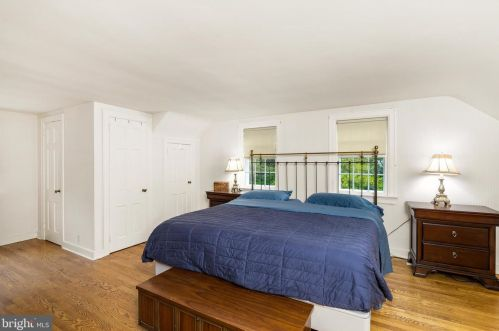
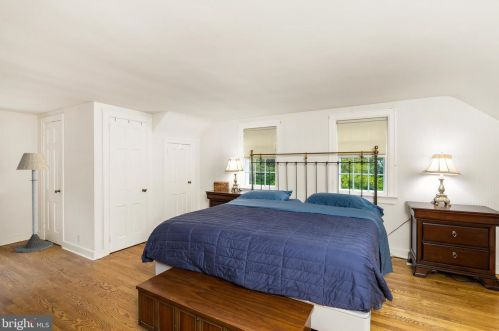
+ floor lamp (34, 200)
